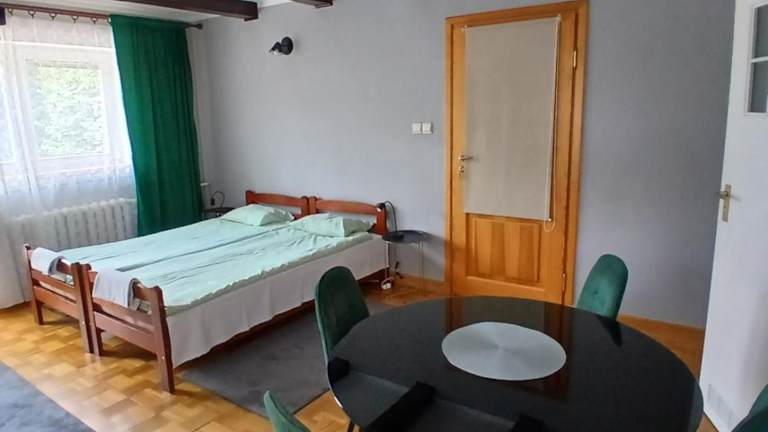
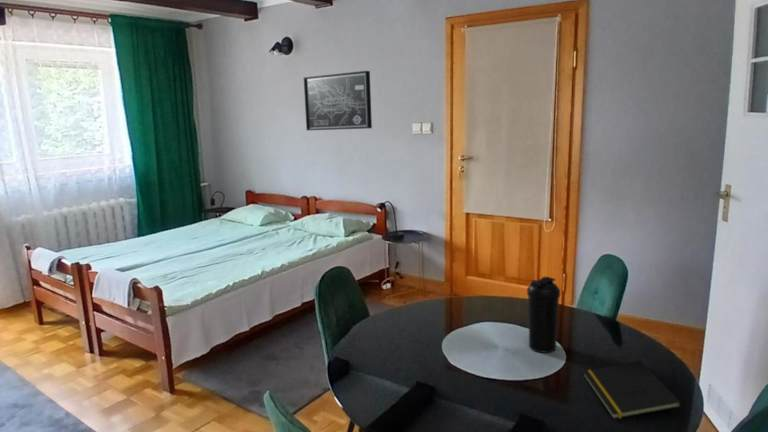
+ water bottle (543, 313)
+ wall art (336, 102)
+ notepad (627, 387)
